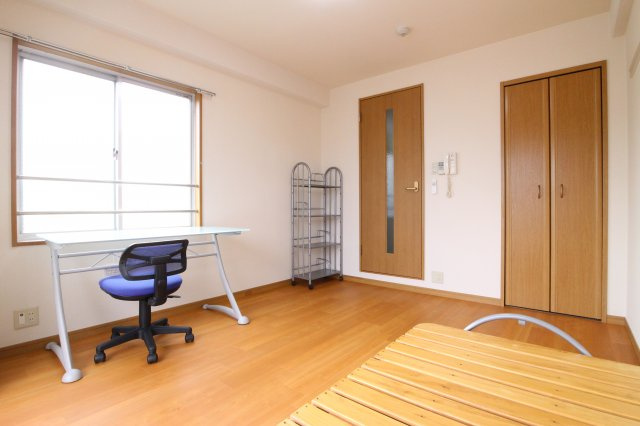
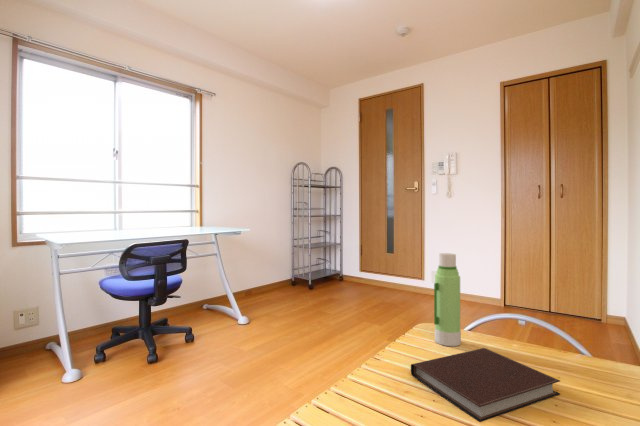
+ notebook (481, 377)
+ water bottle (446, 297)
